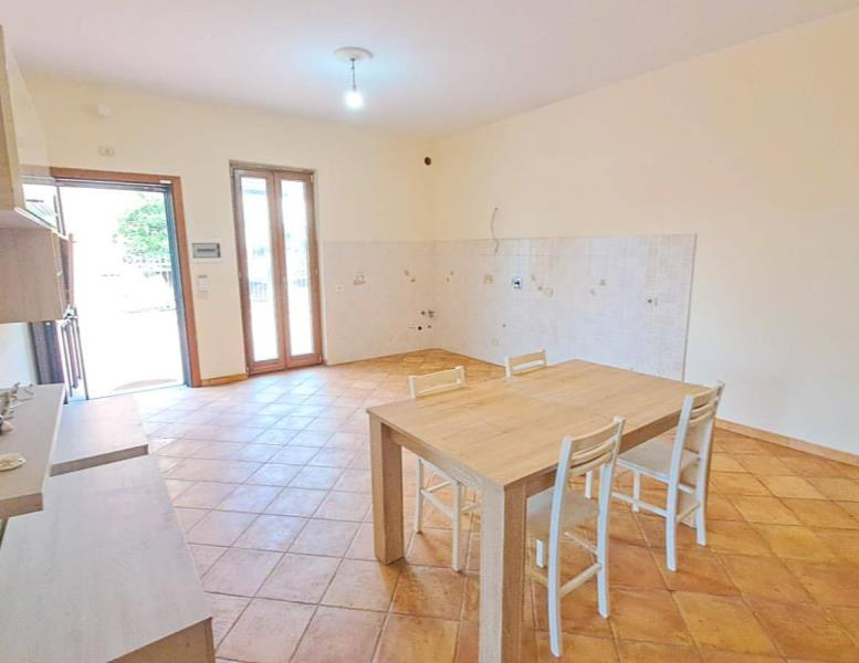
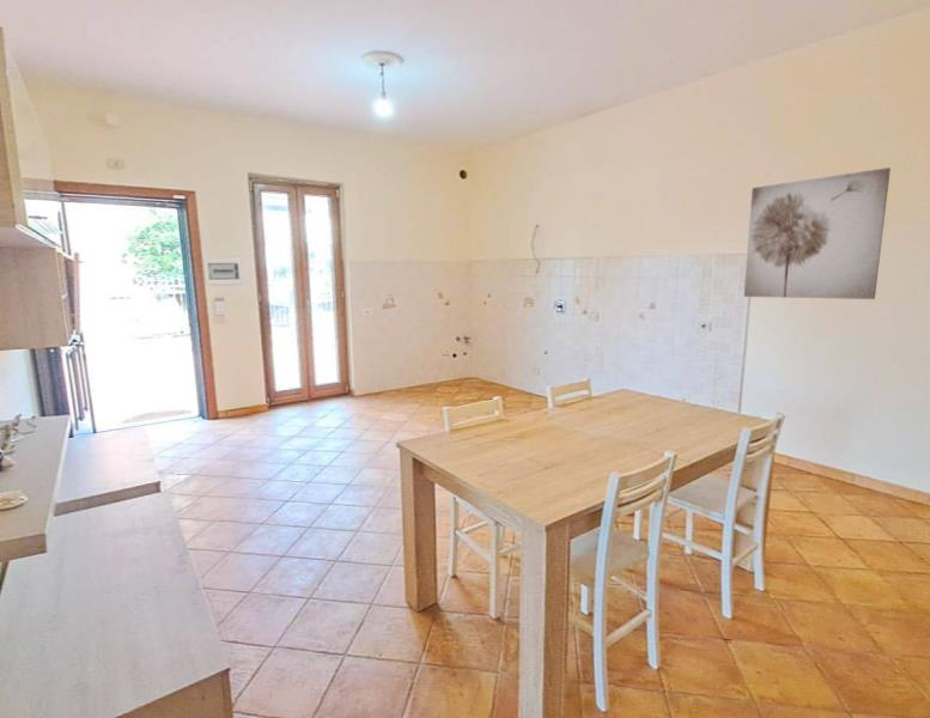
+ wall art (809, 239)
